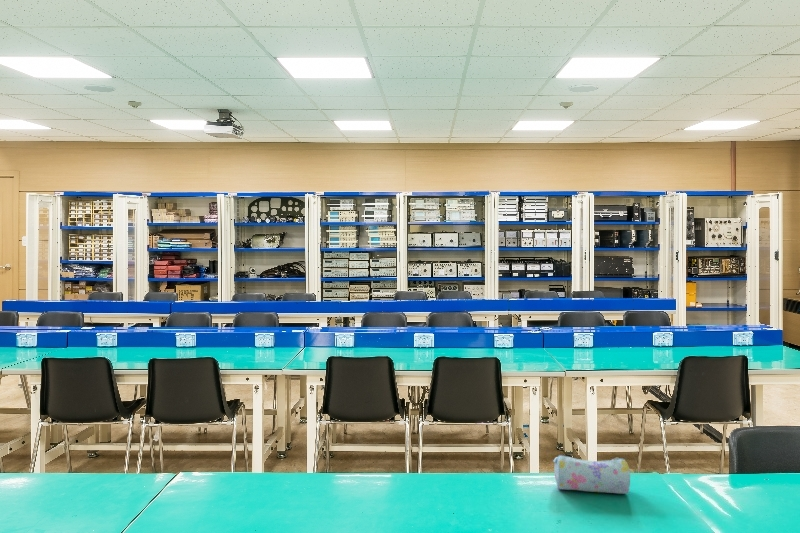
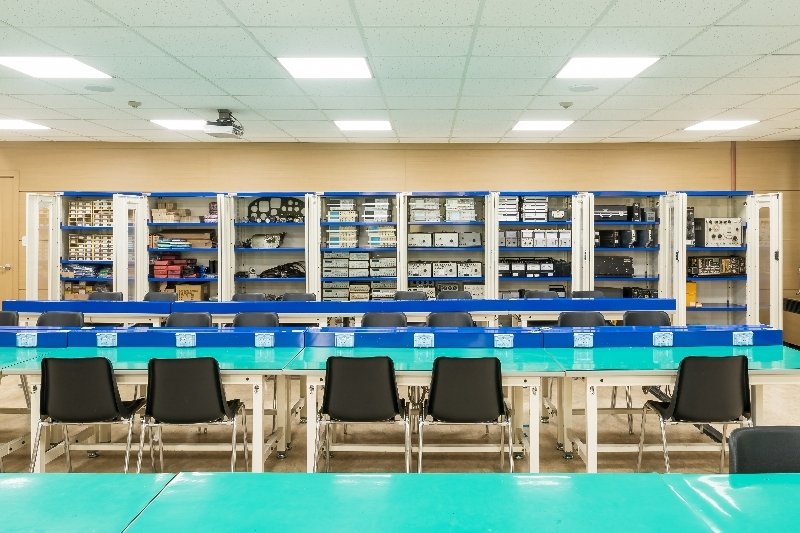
- pencil case (591, 473)
